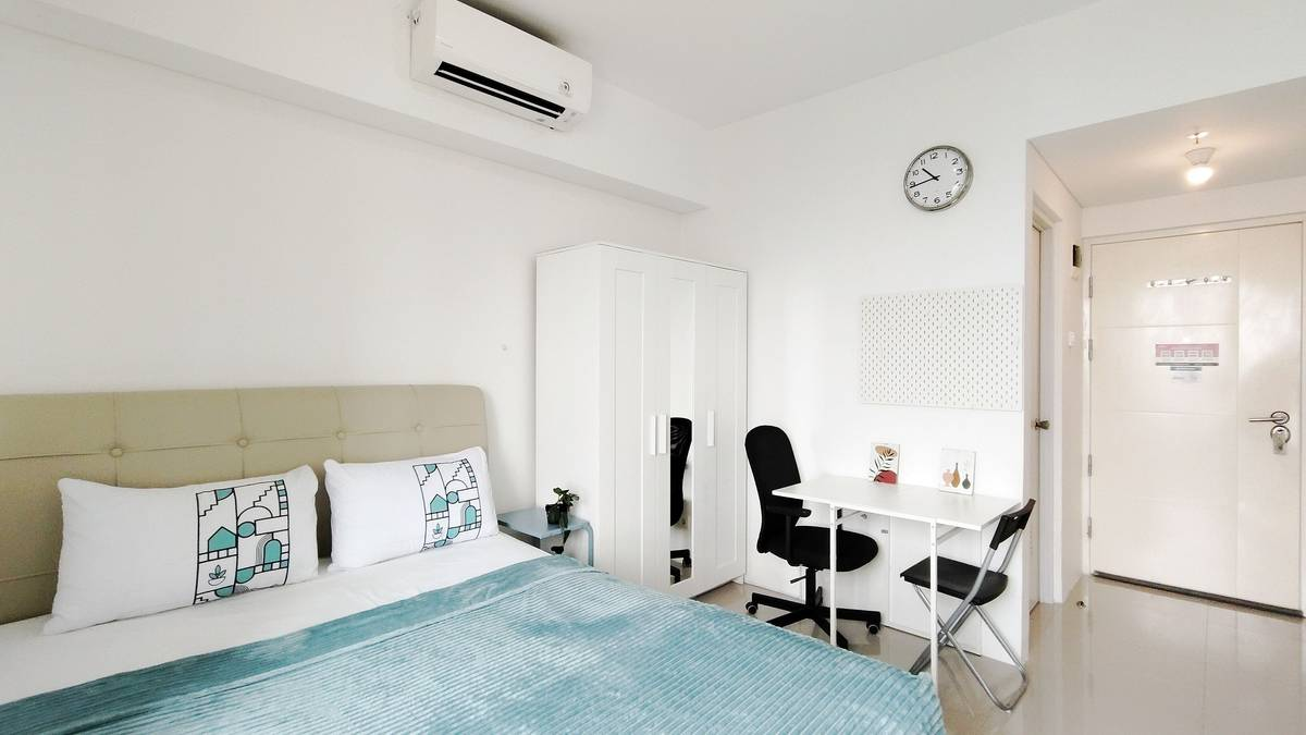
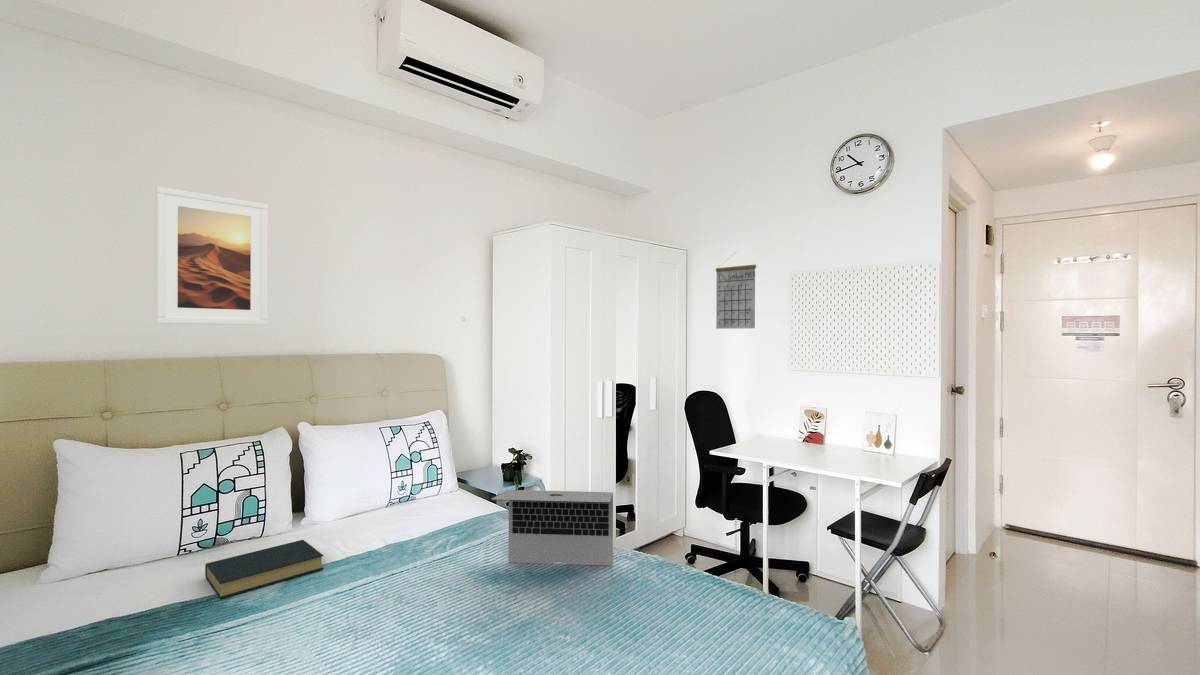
+ laptop (555, 533)
+ hardback book (265, 566)
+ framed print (215, 260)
+ calendar (735, 290)
